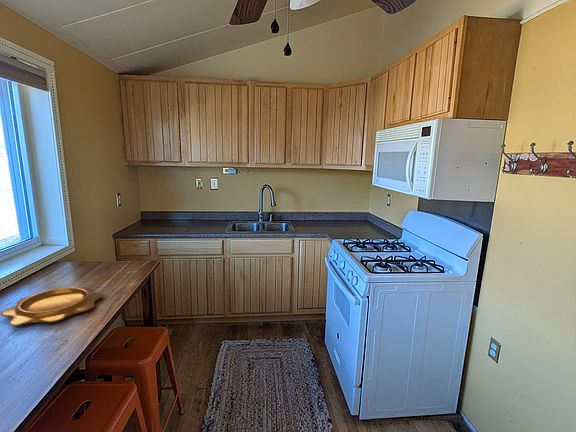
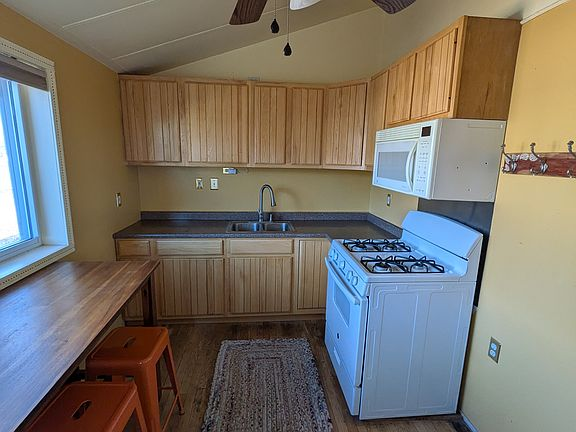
- decorative bowl (54, 303)
